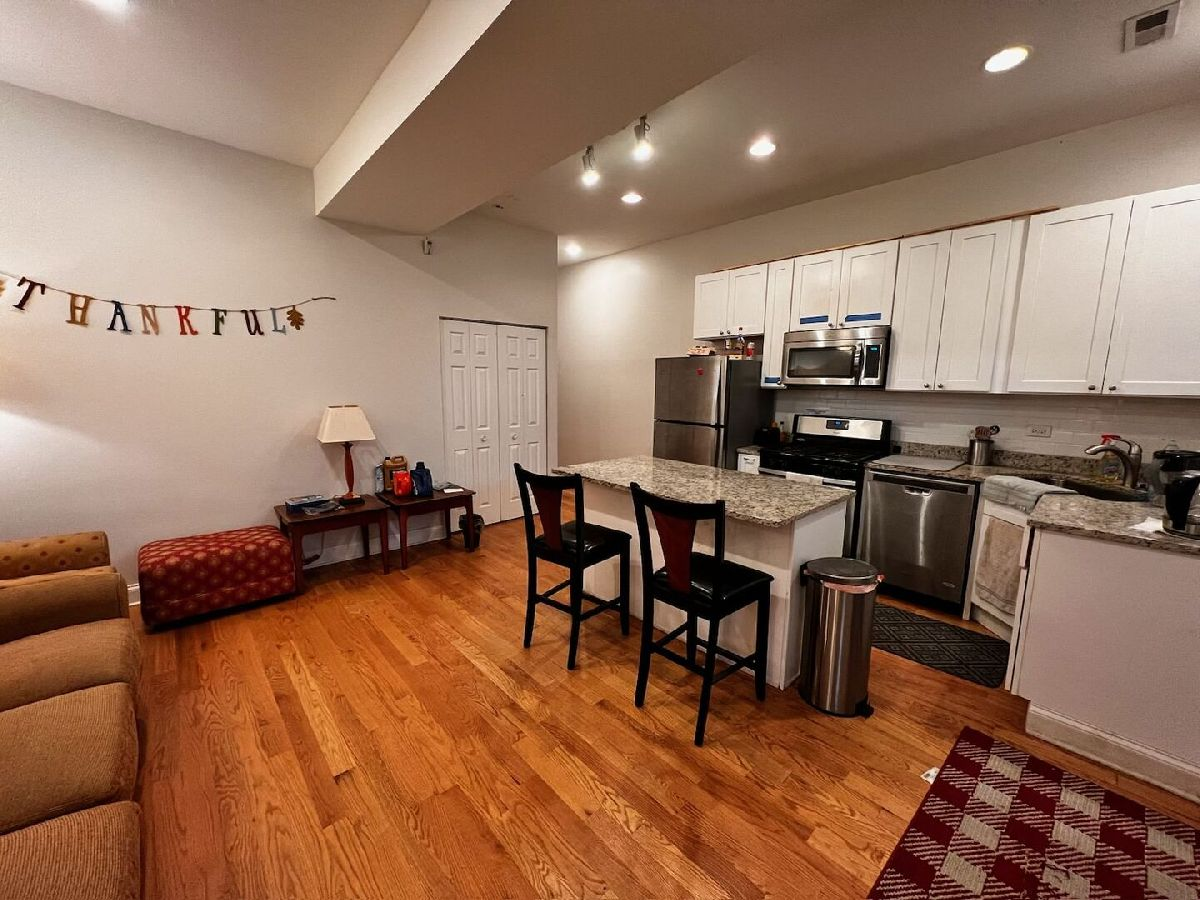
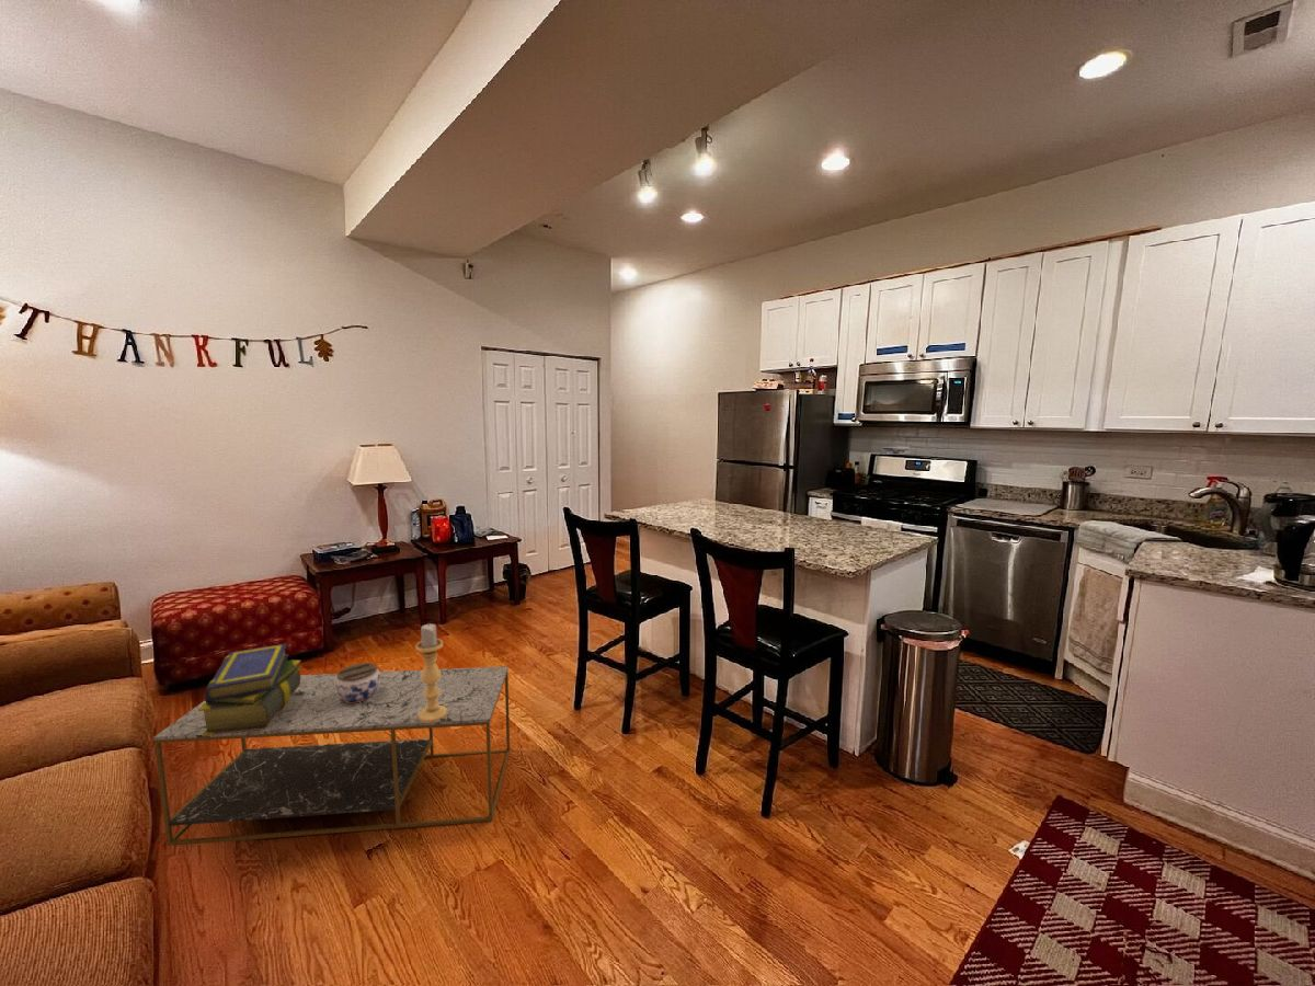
+ candle holder (430, 669)
+ jar (357, 683)
+ coffee table (357, 745)
+ stack of books (253, 685)
